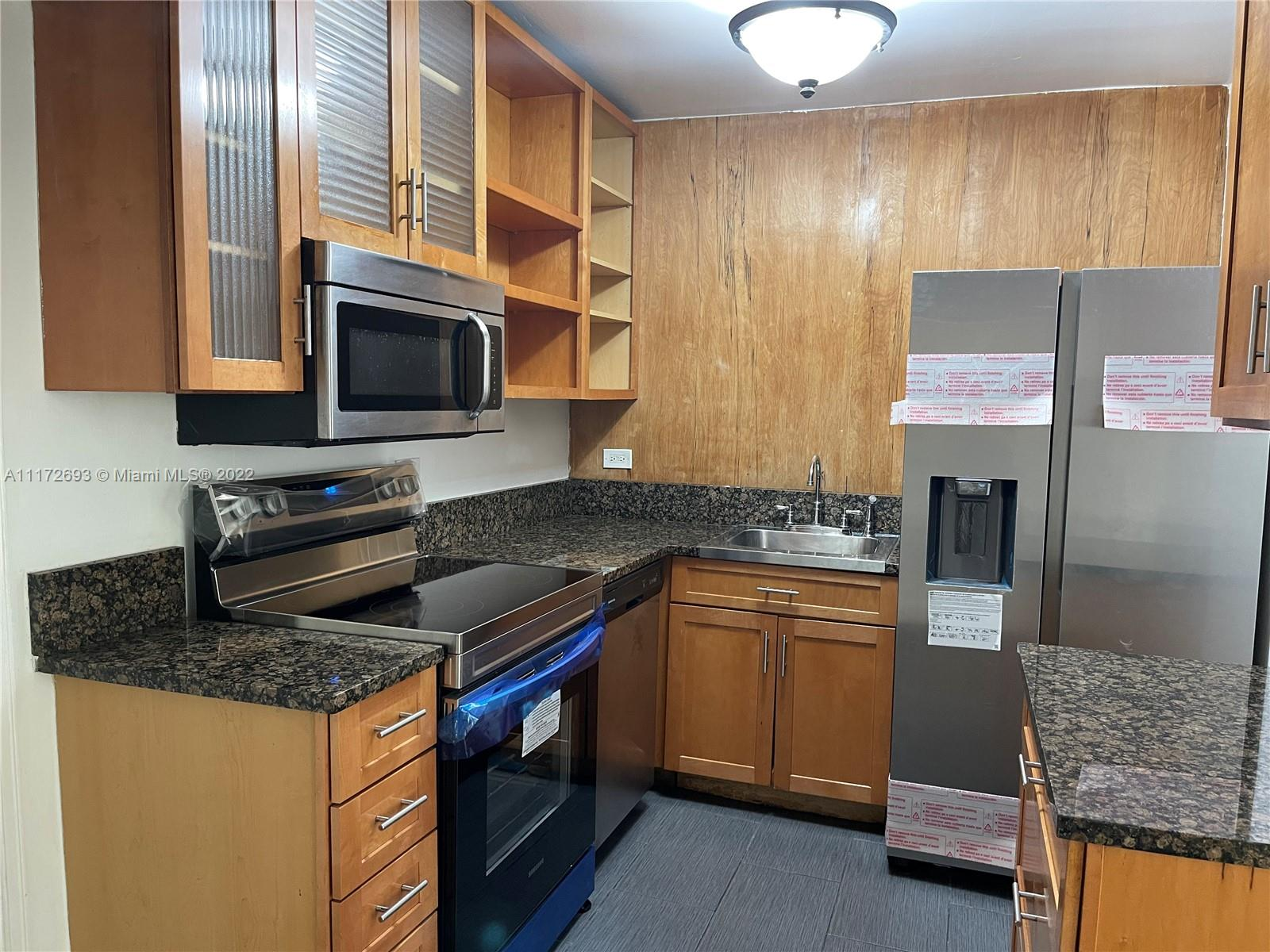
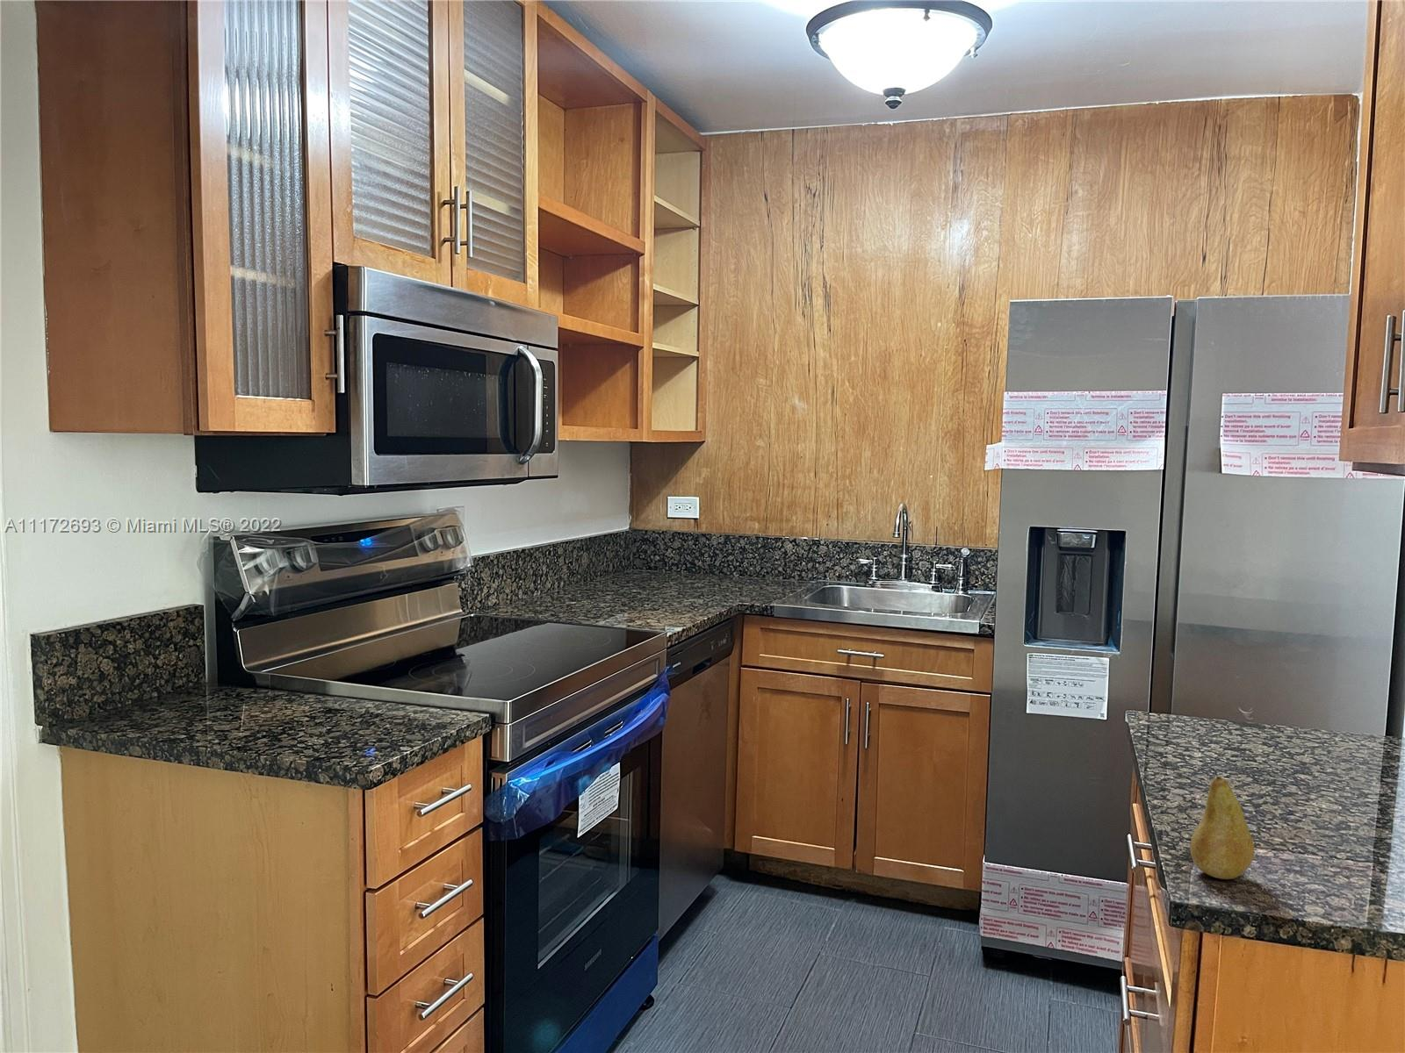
+ fruit (1222, 824)
